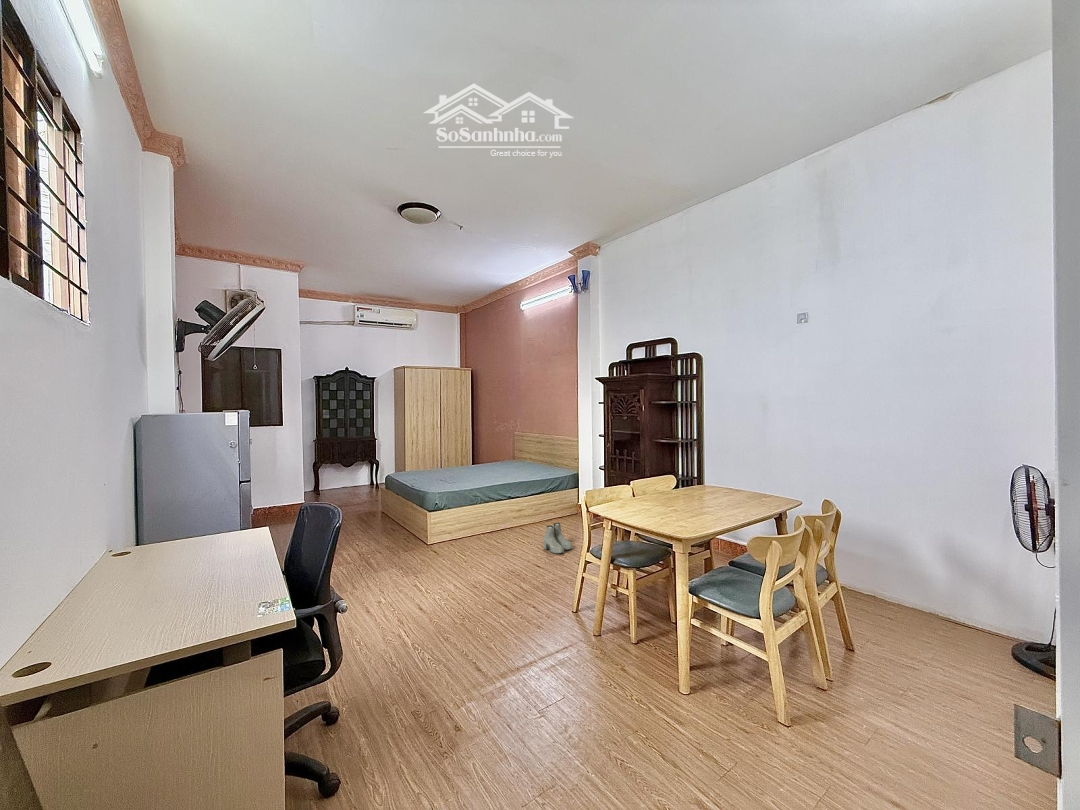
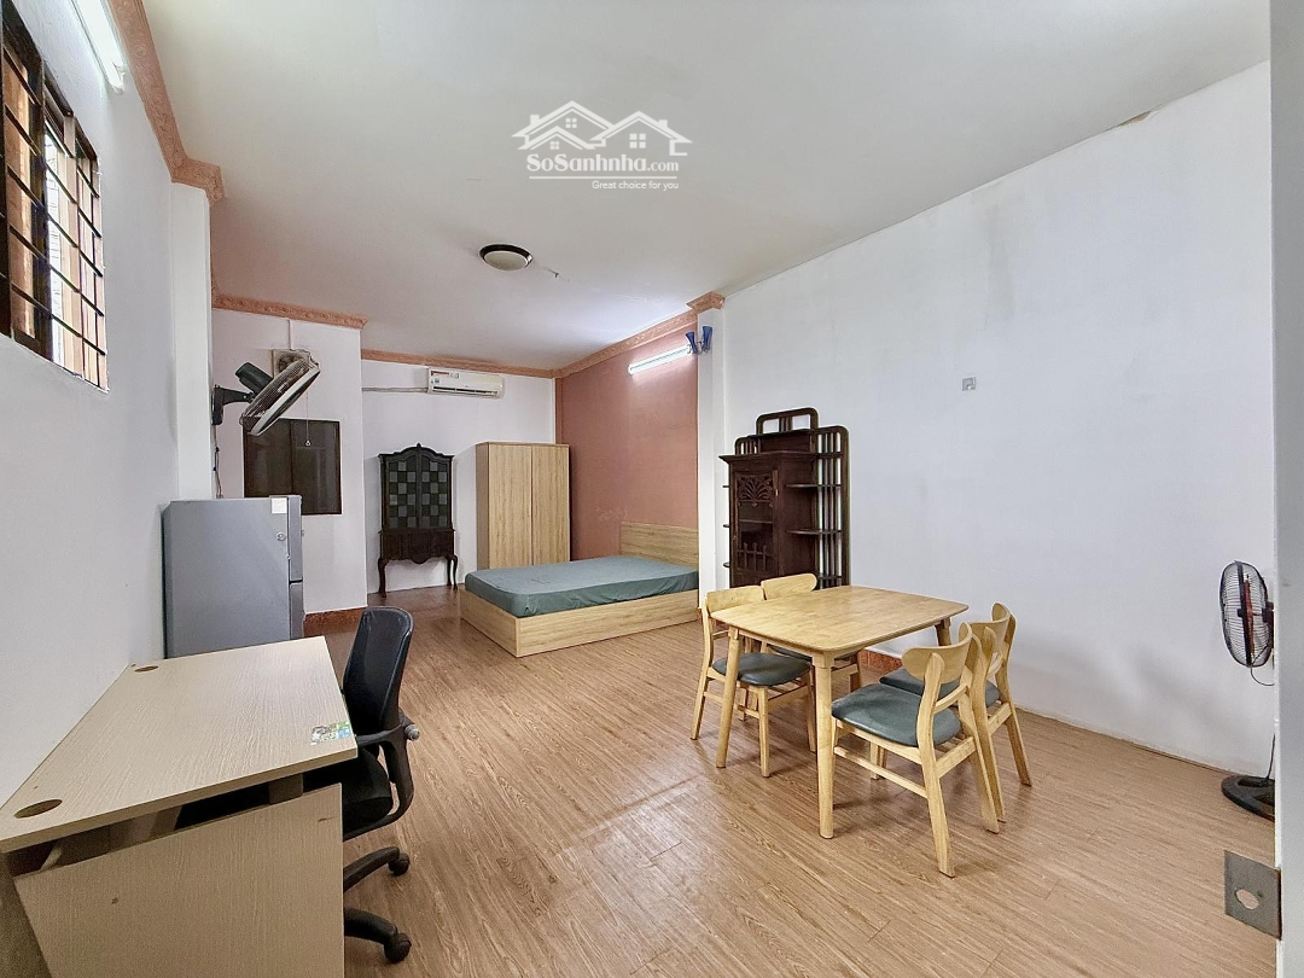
- boots (557, 537)
